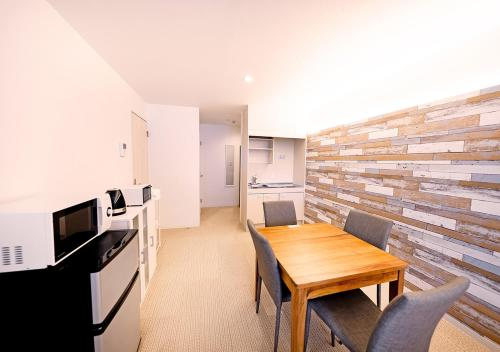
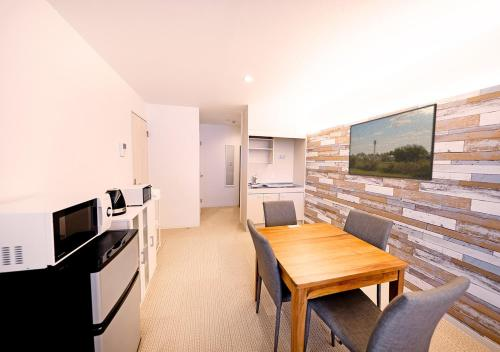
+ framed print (382, 147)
